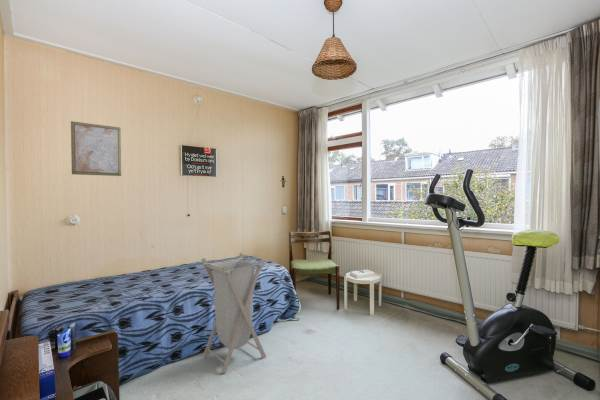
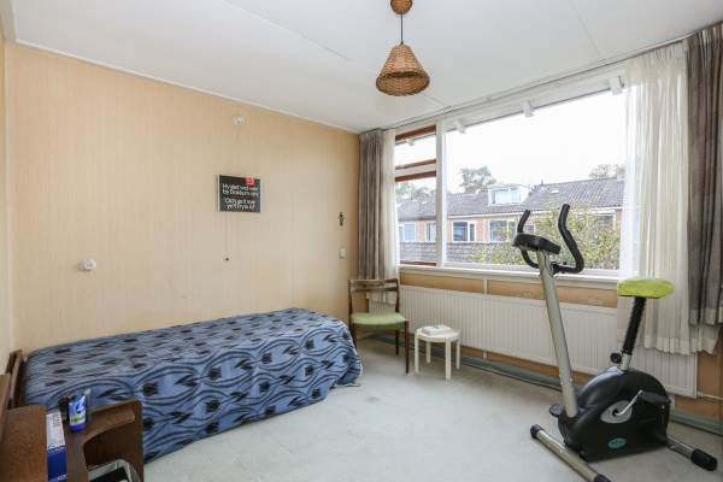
- wall art (97, 149)
- laundry hamper (233, 307)
